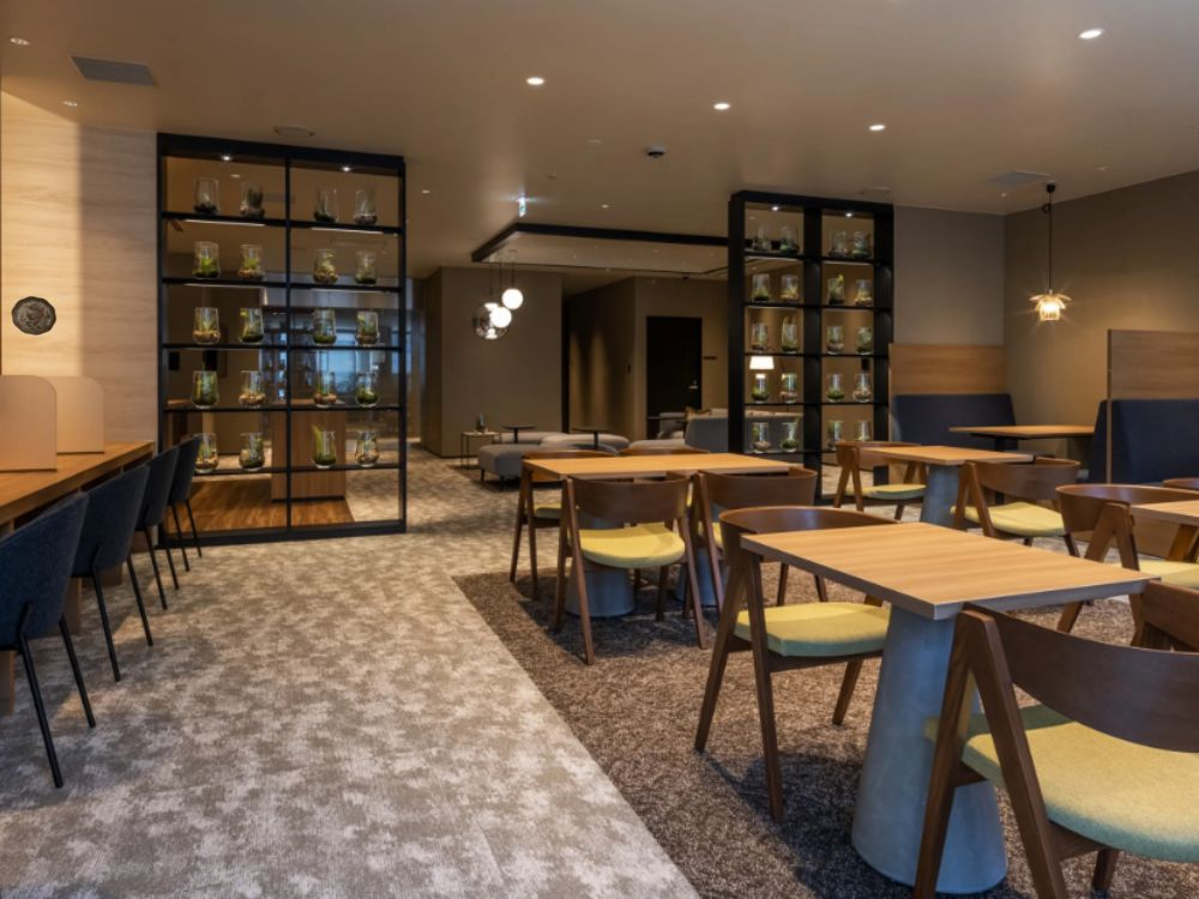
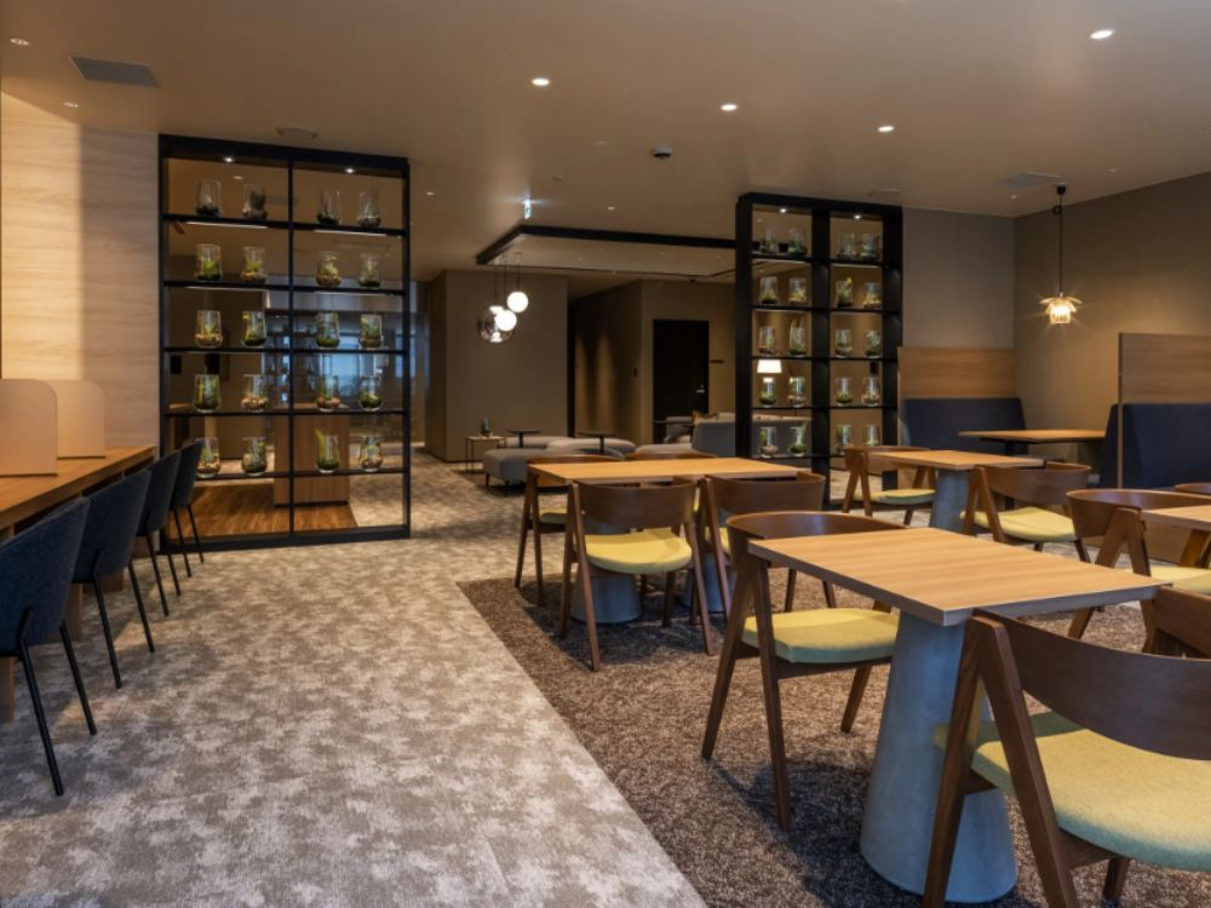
- decorative plate (34, 315)
